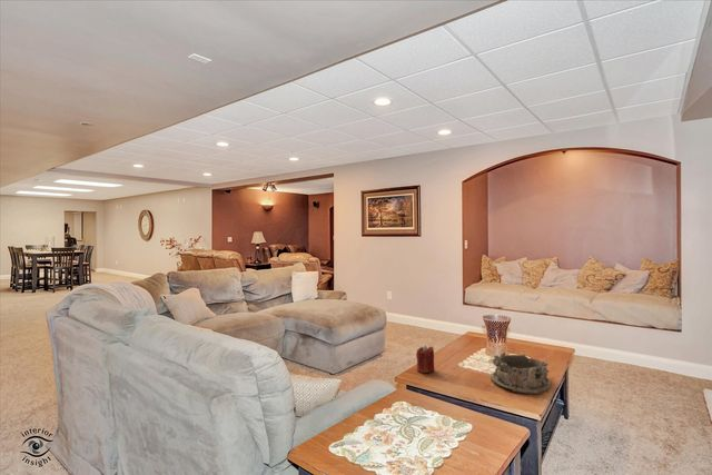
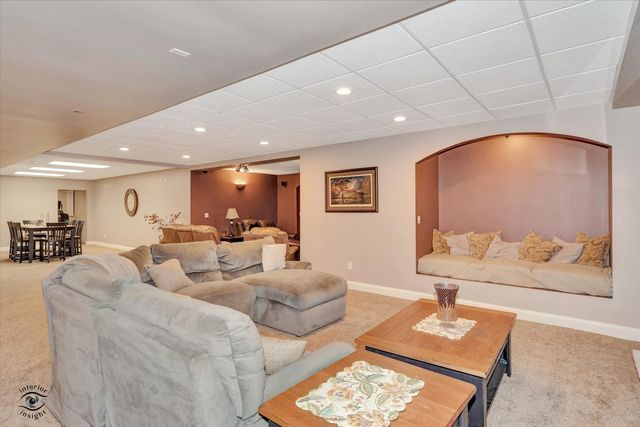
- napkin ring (520, 369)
- candle (425, 357)
